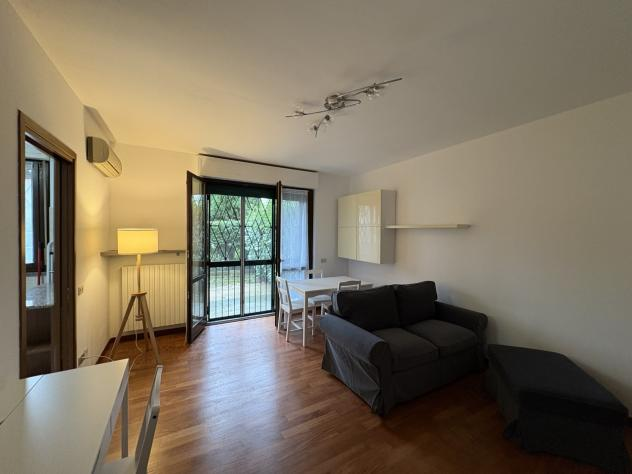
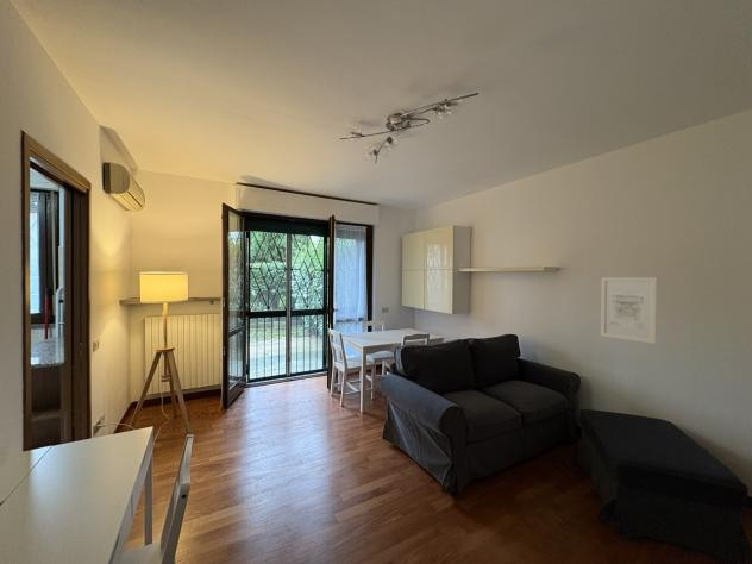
+ wall art (626, 308)
